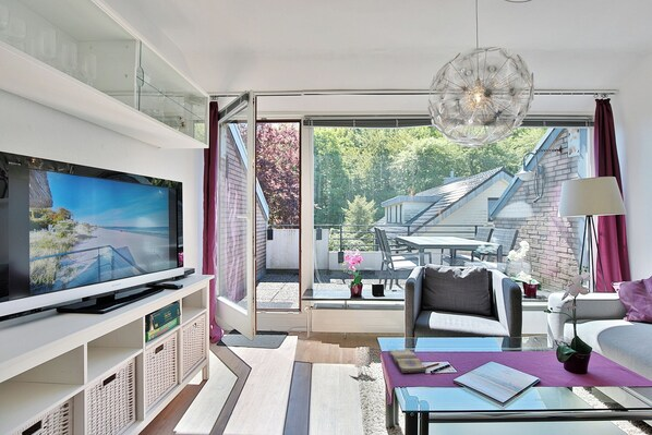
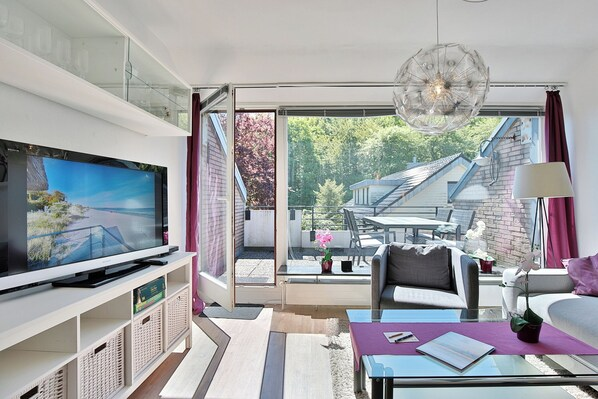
- diary (406, 359)
